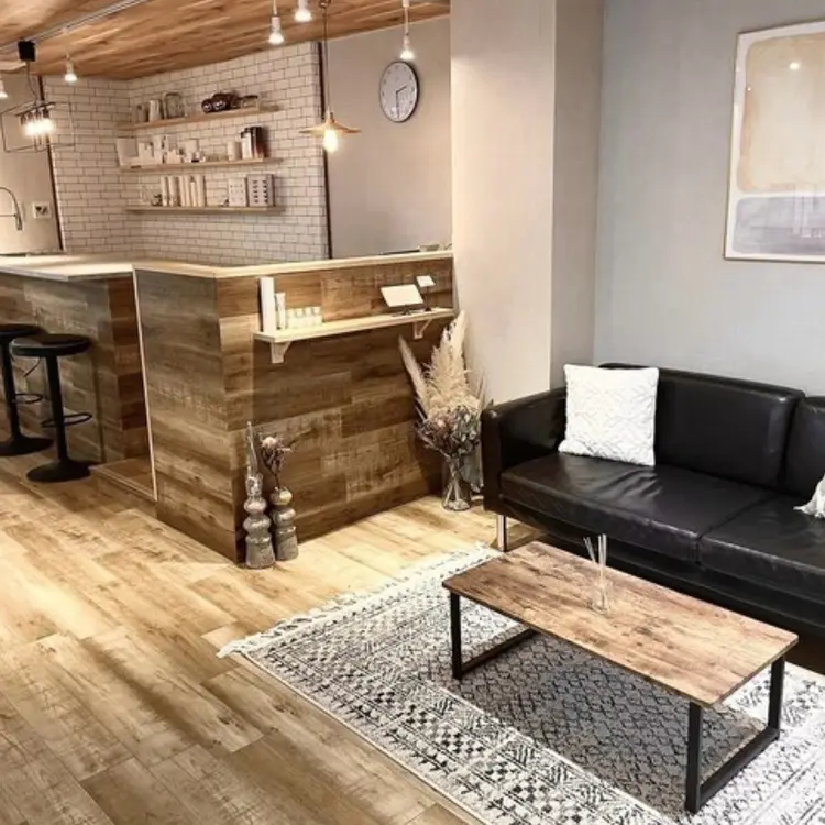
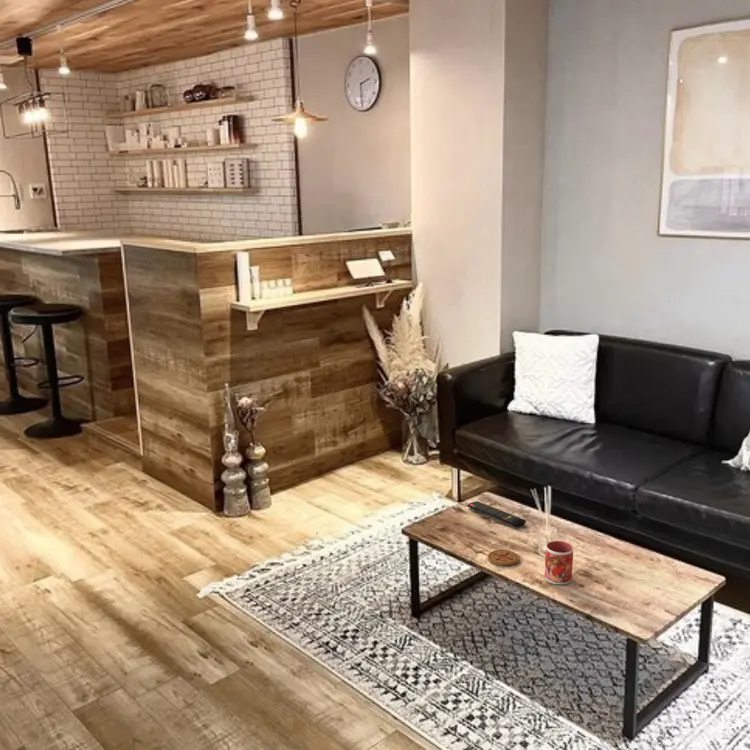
+ remote control (495, 514)
+ coaster (503, 557)
+ mug (562, 560)
